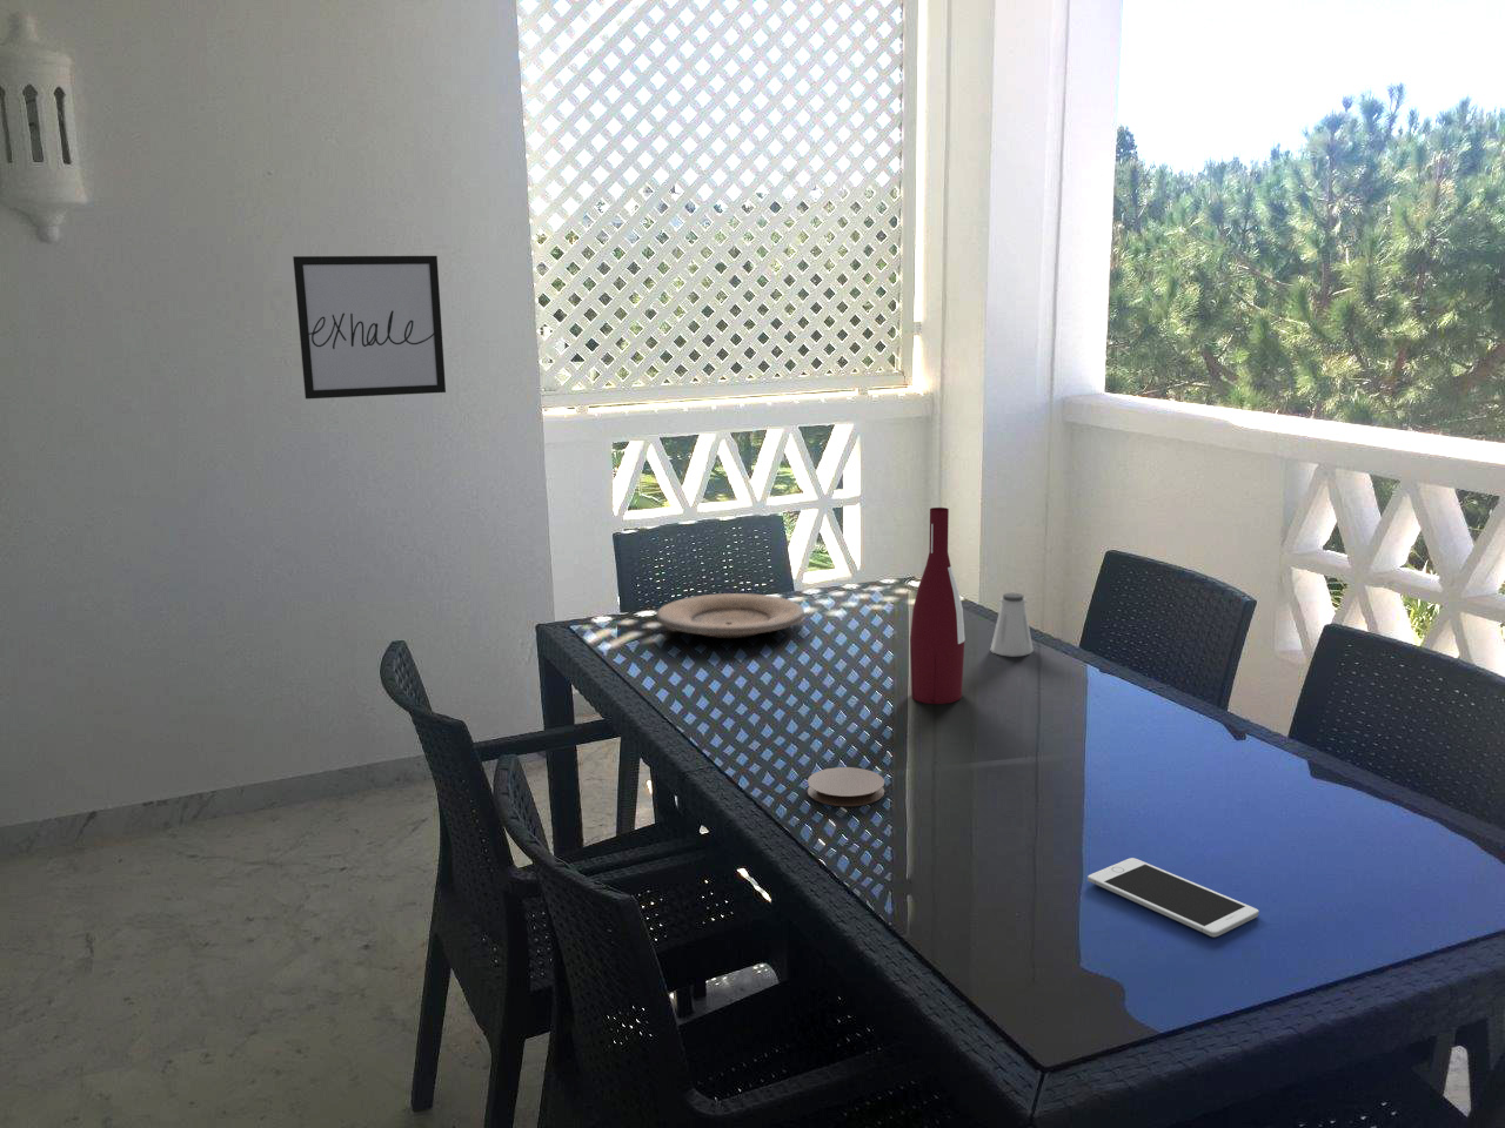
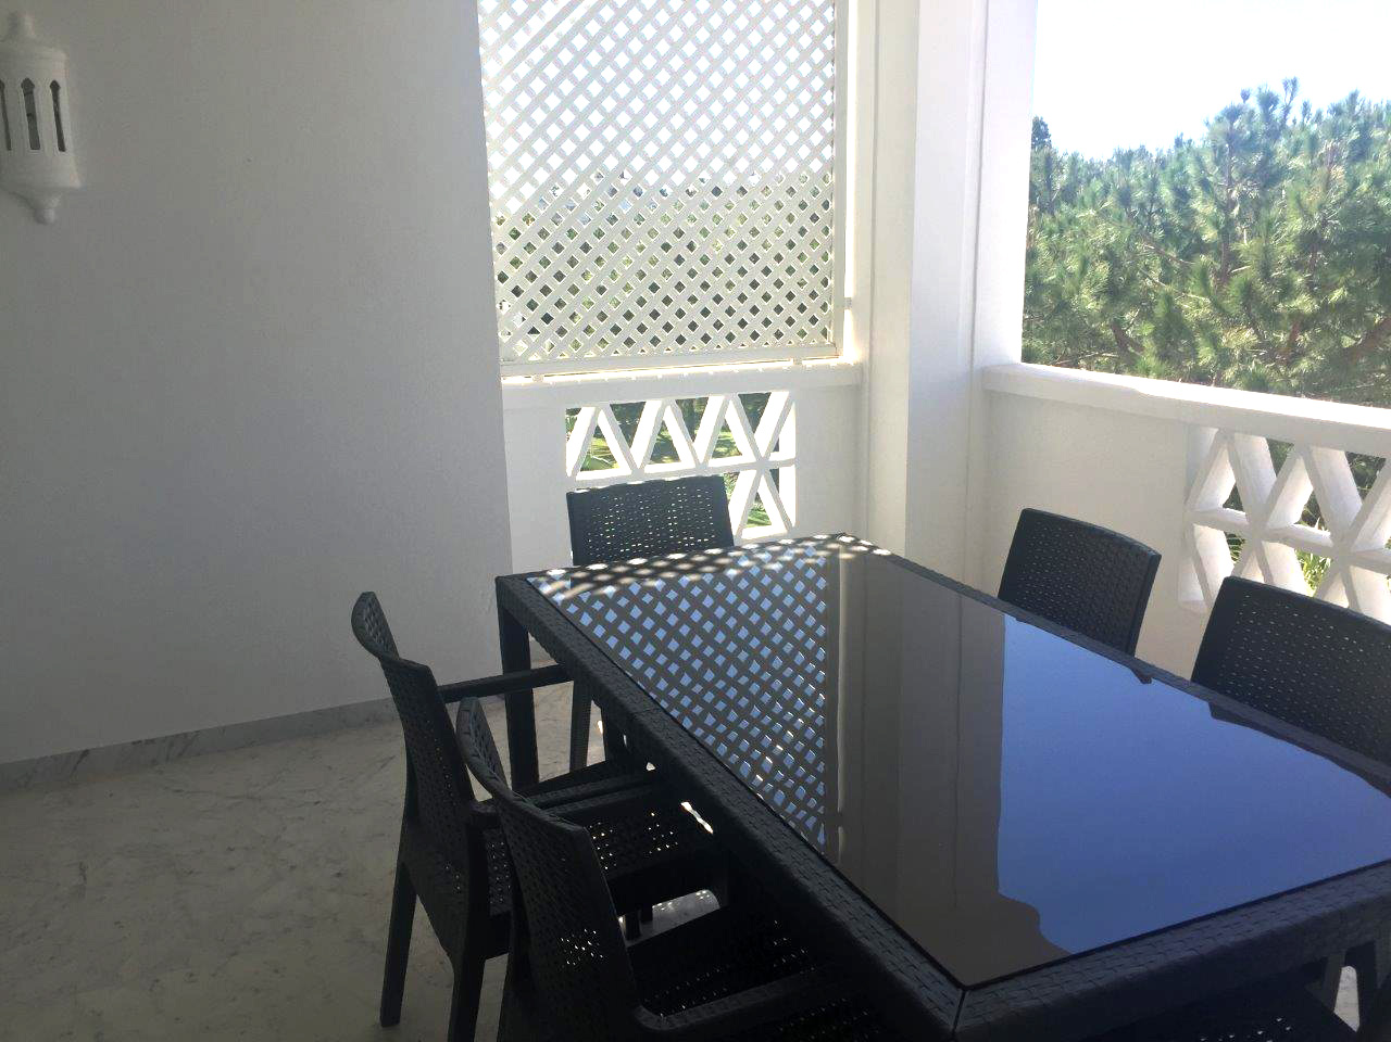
- cell phone (1170, 895)
- wall art (372, 326)
- alcohol (937, 604)
- plate (730, 620)
- coaster (845, 786)
- saltshaker (1012, 623)
